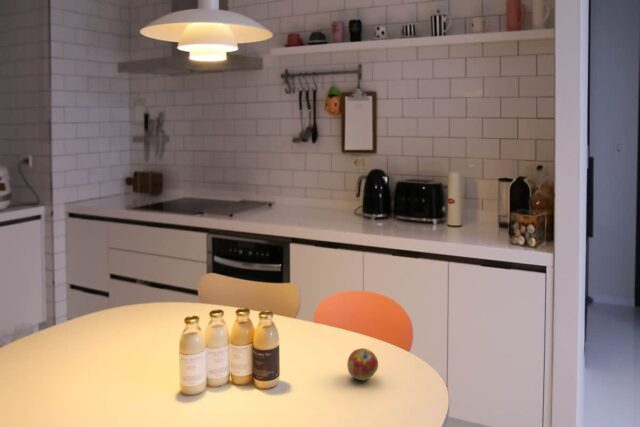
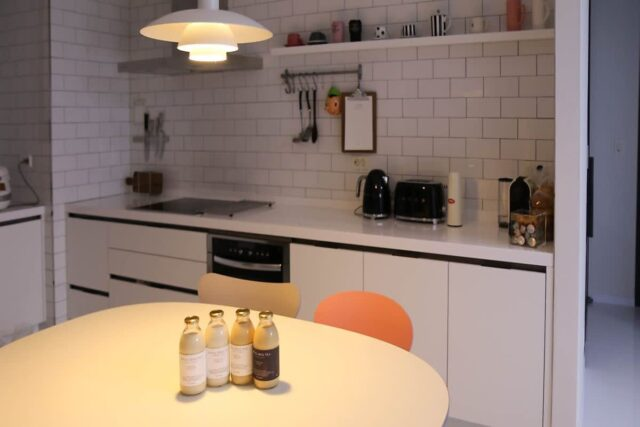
- fruit (362, 364)
